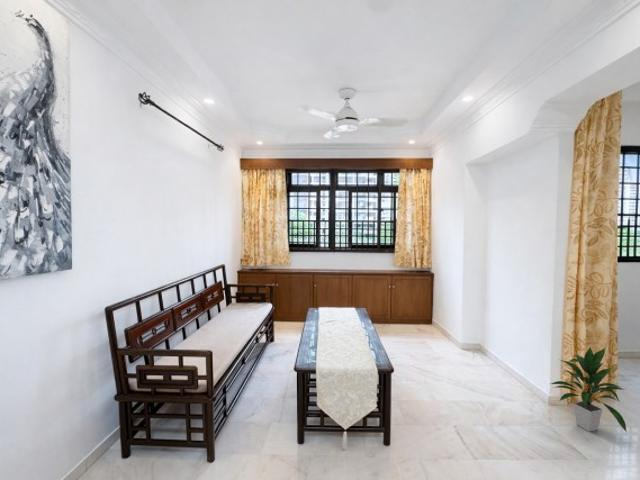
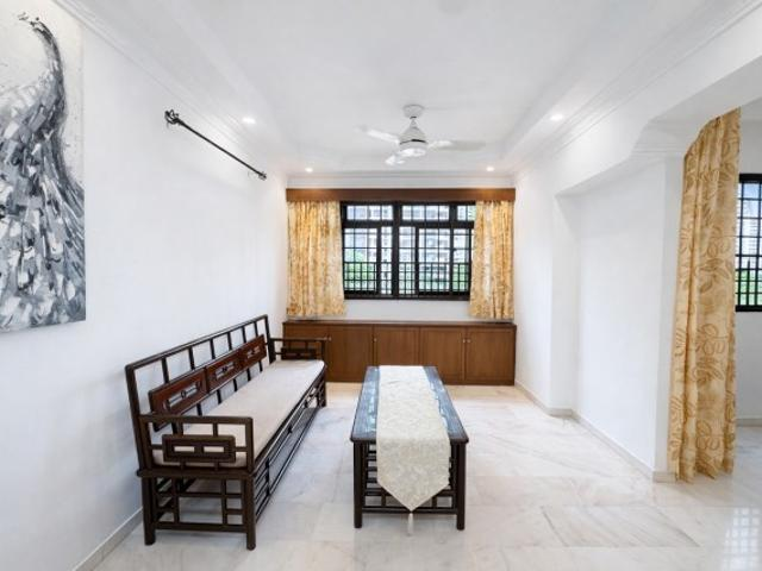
- indoor plant (590, 389)
